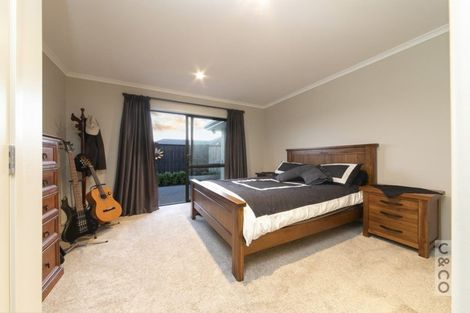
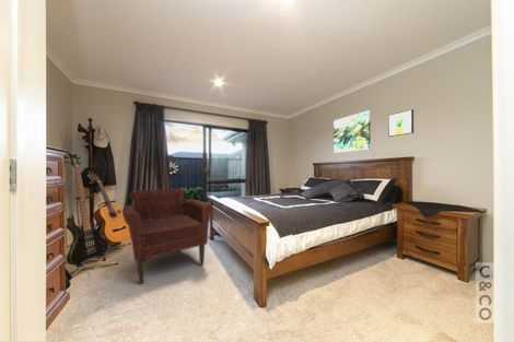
+ wall art (350, 133)
+ leather (165, 225)
+ wall art (400, 123)
